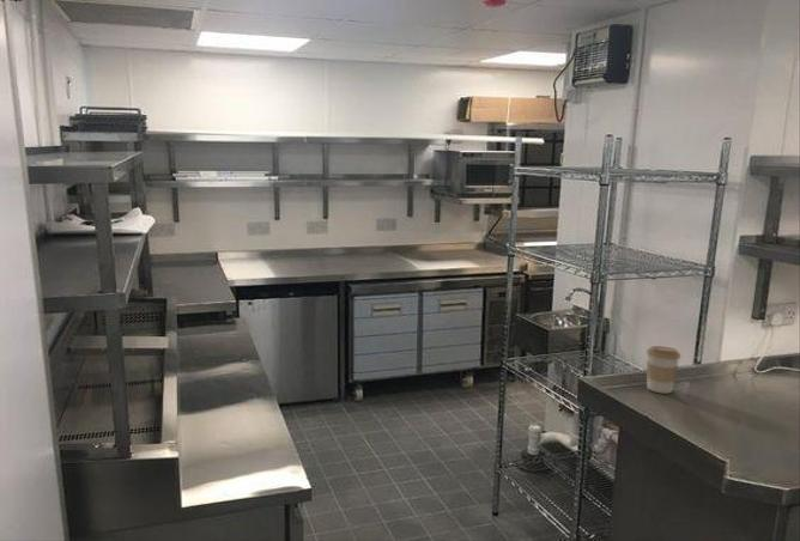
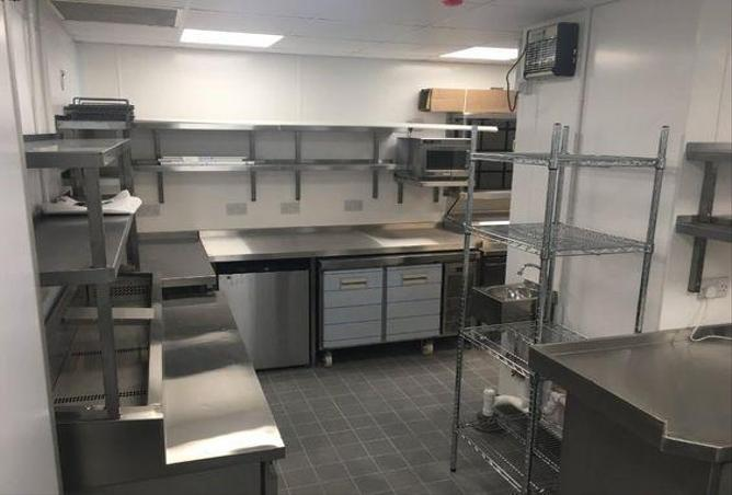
- coffee cup (661, 367)
